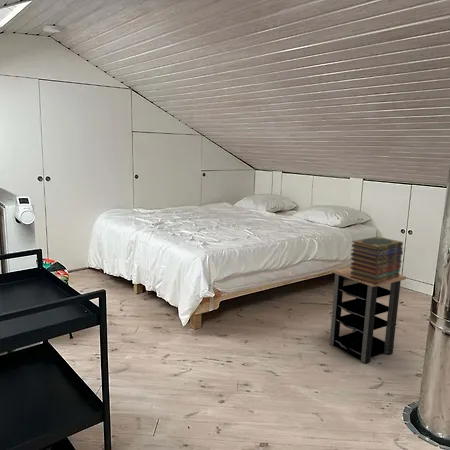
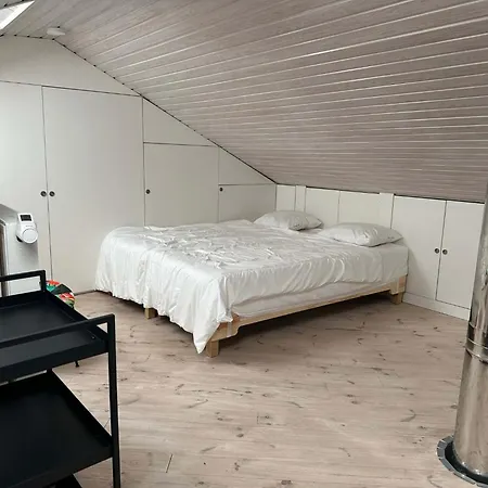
- side table (364, 311)
- book stack (376, 258)
